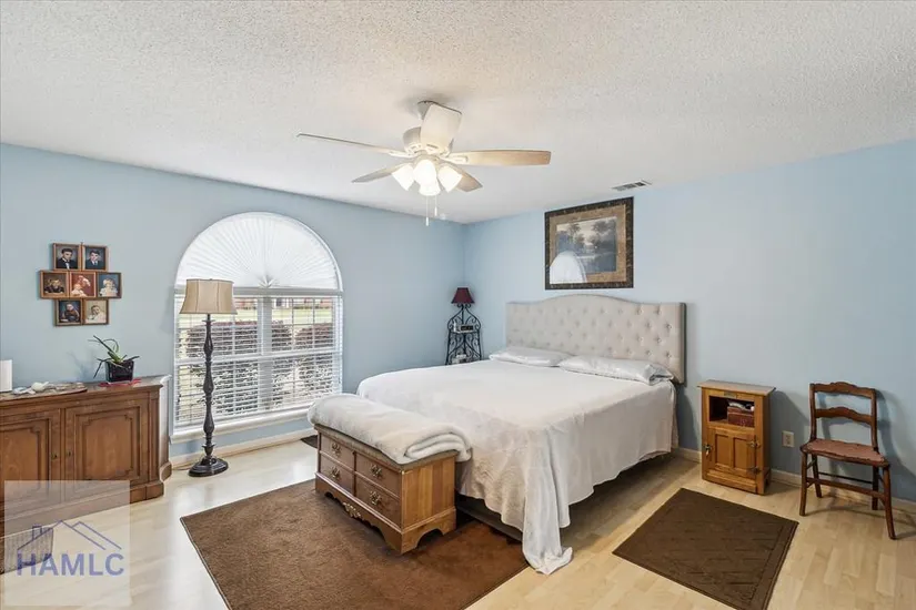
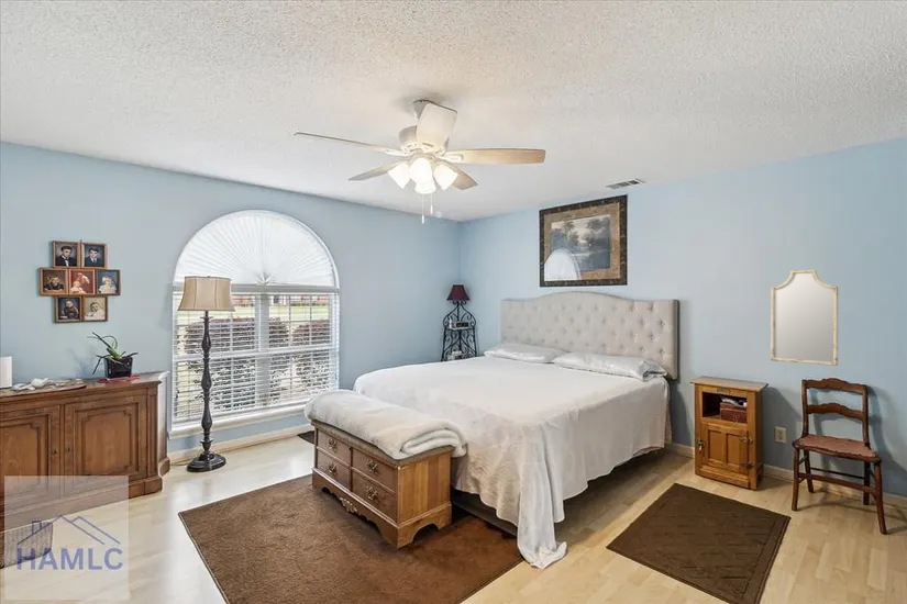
+ home mirror (803, 316)
